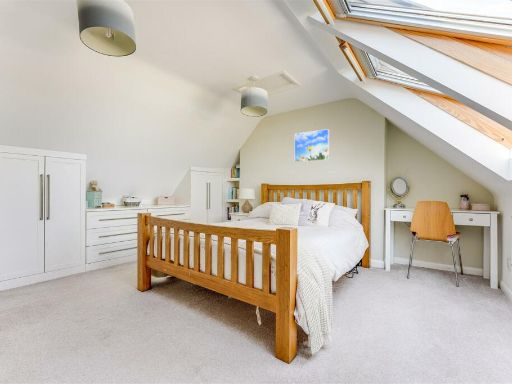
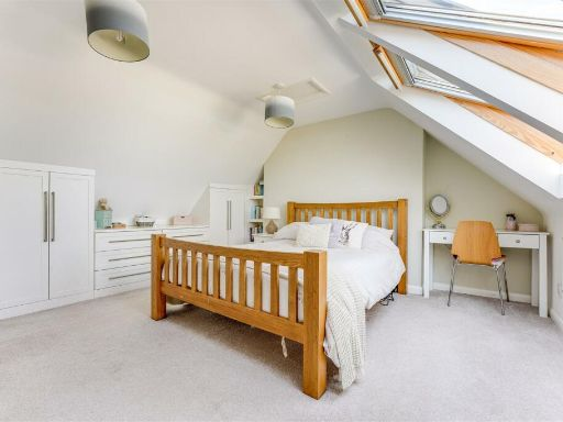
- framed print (311, 146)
